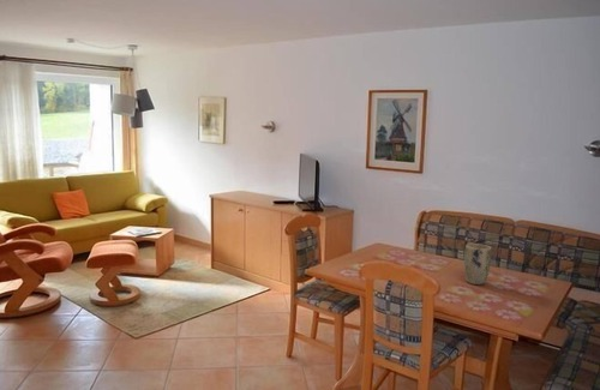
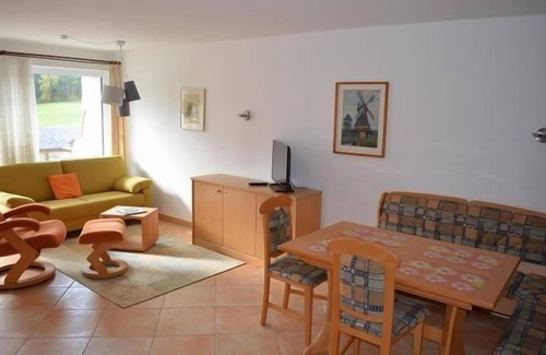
- plant pot (476, 264)
